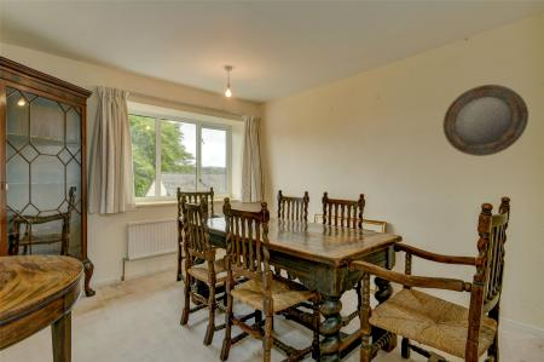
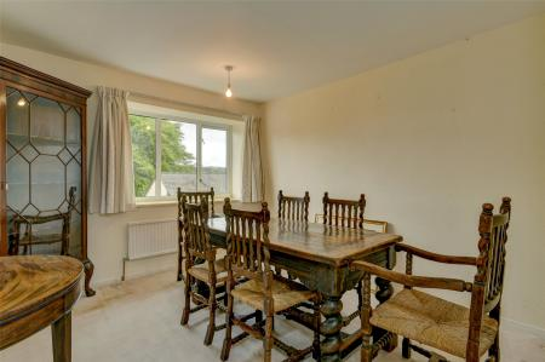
- home mirror (481, 120)
